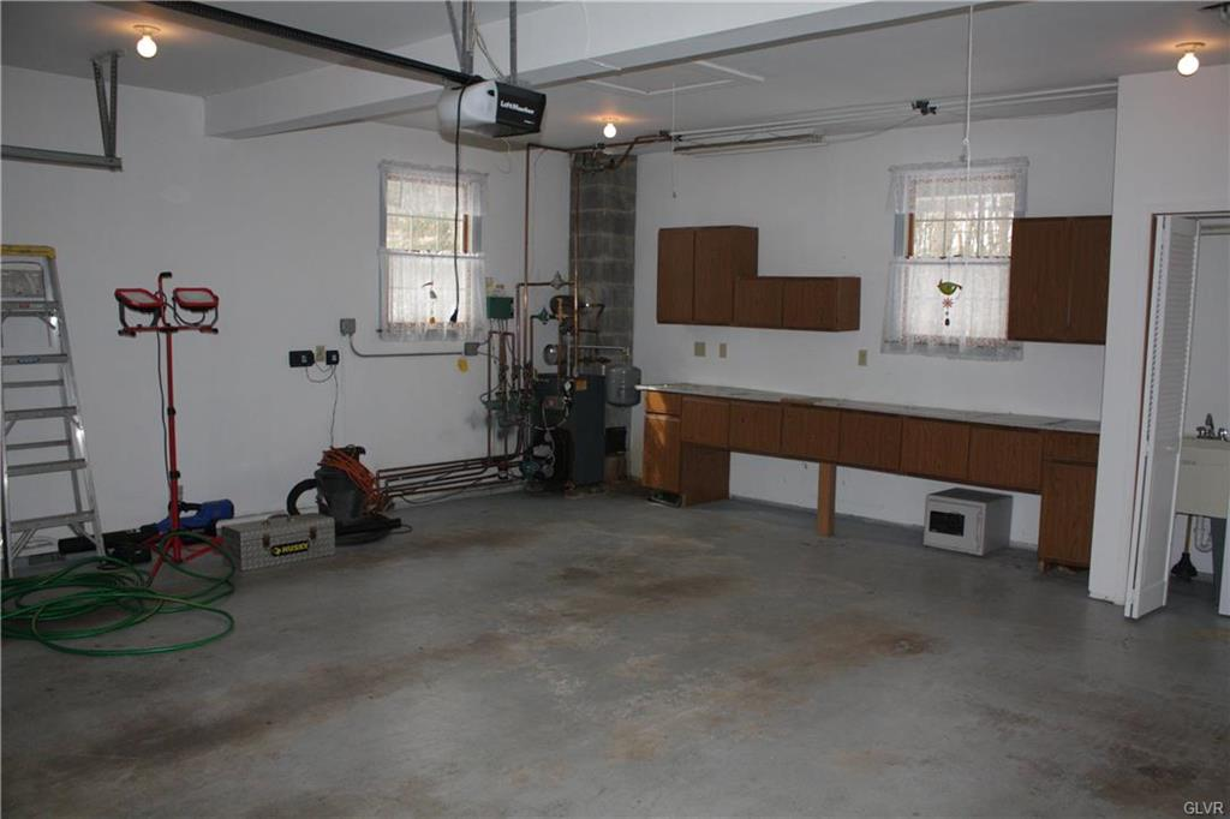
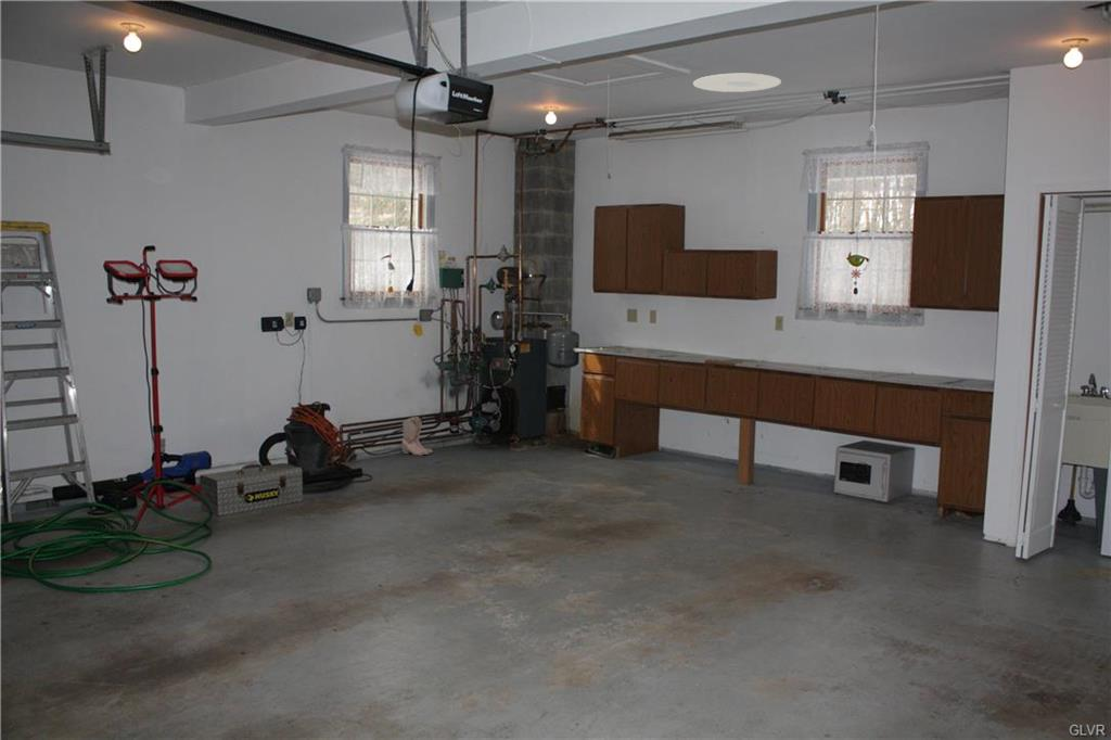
+ ceiling light (737, 78)
+ boots (417, 435)
